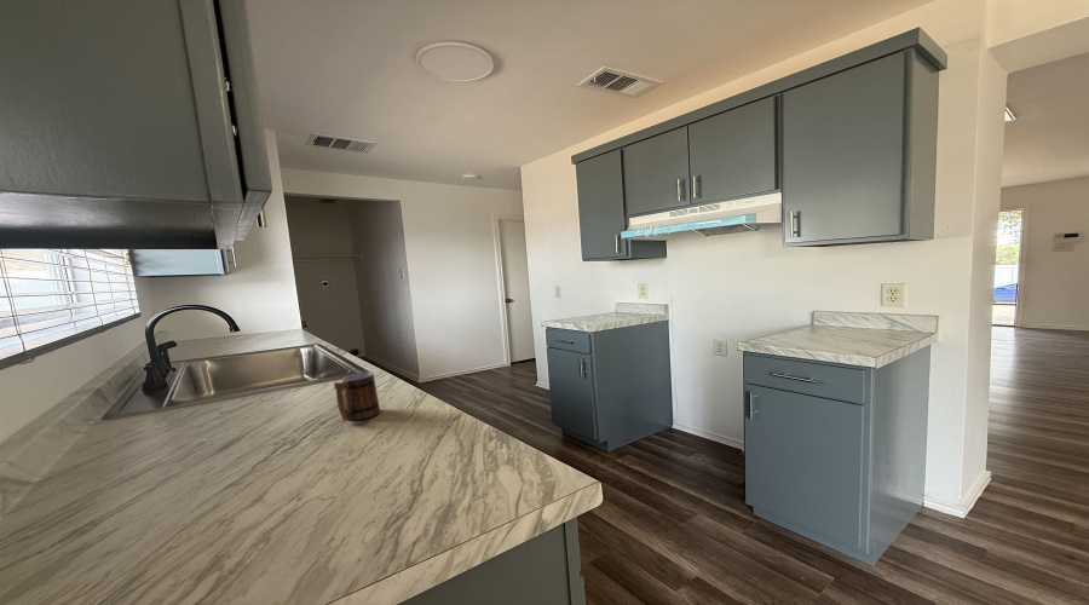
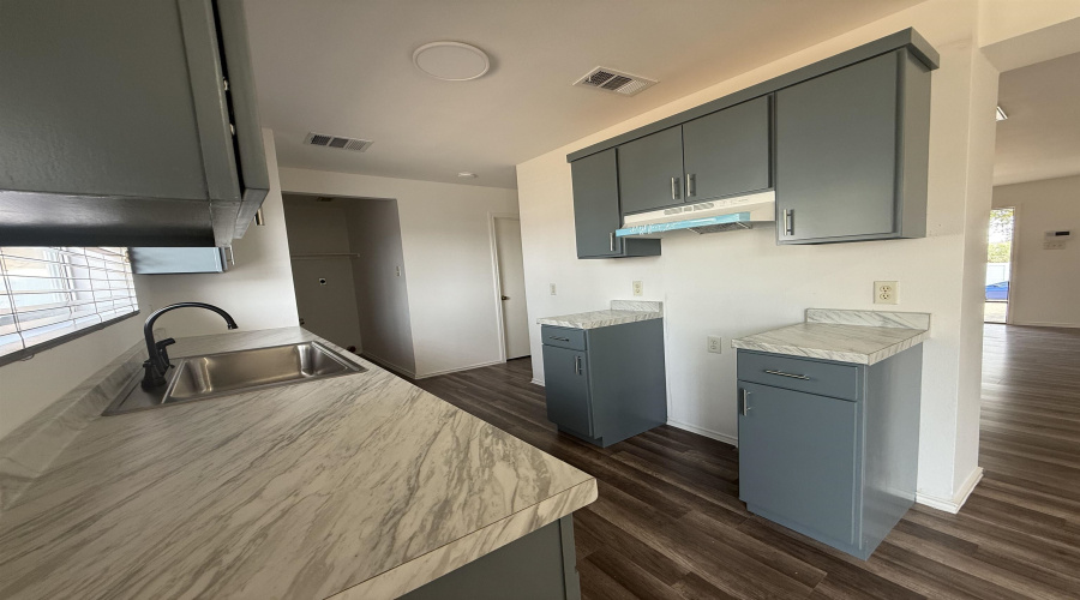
- mug (355, 396)
